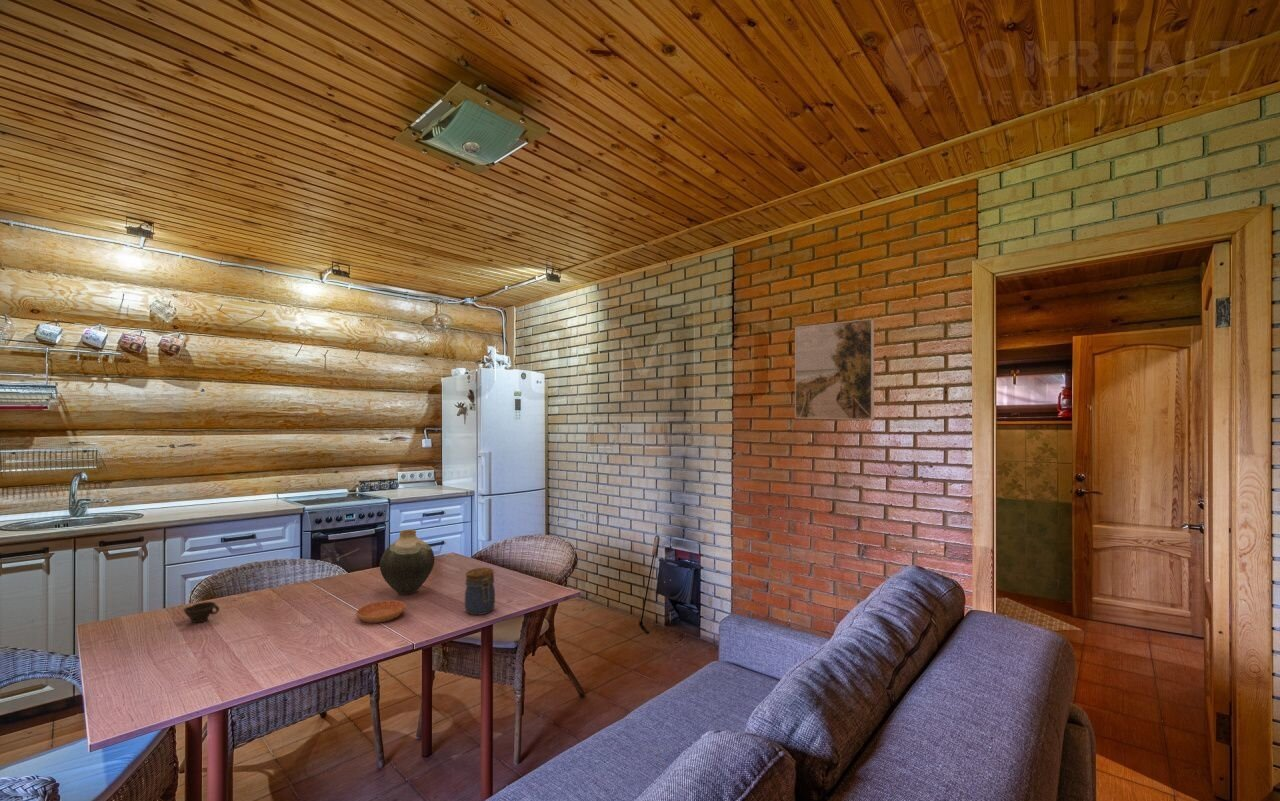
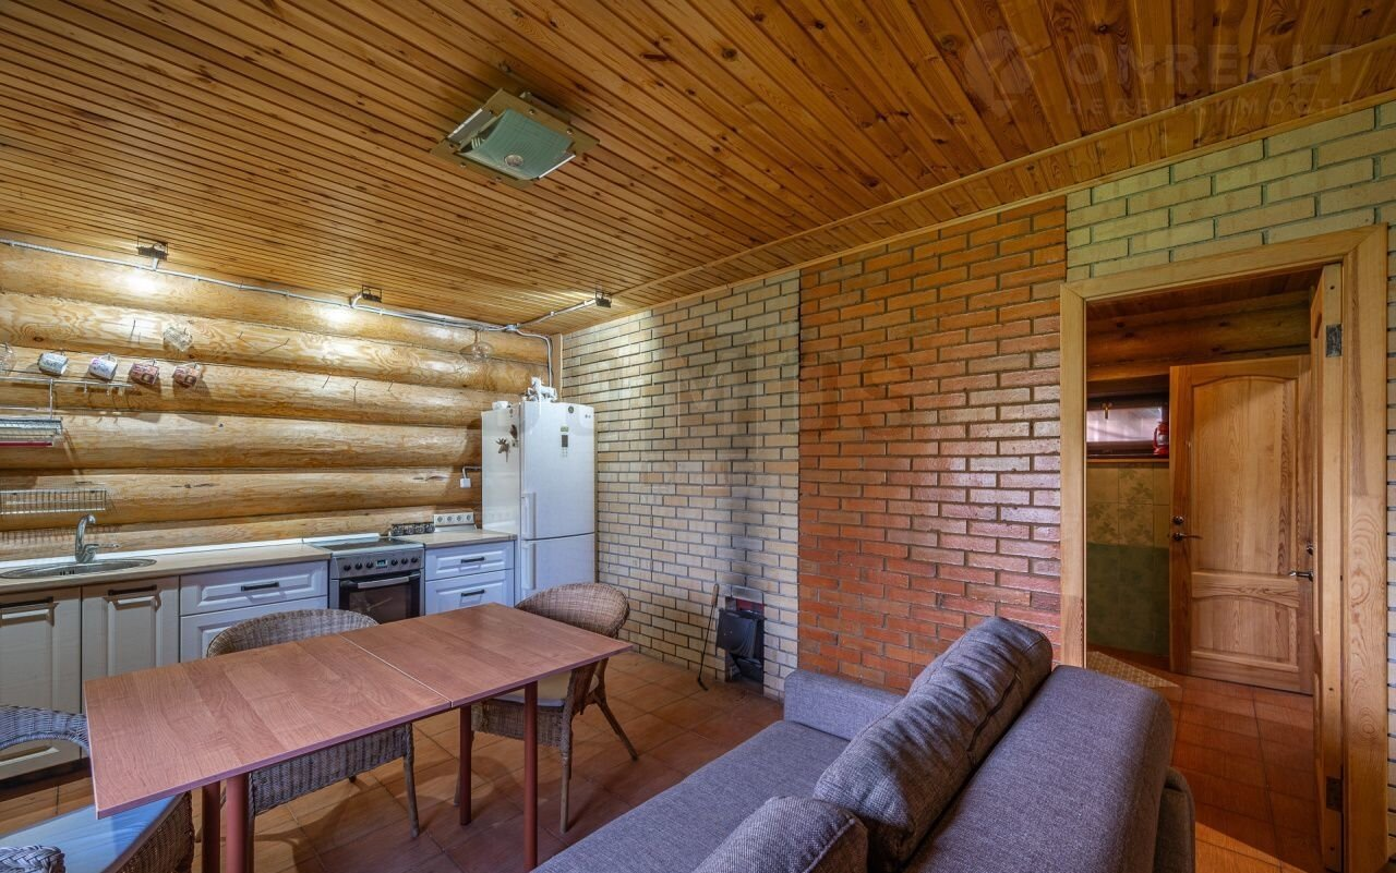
- jar (480, 590)
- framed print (832, 371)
- vase (407, 561)
- saucer (381, 612)
- cup (201, 613)
